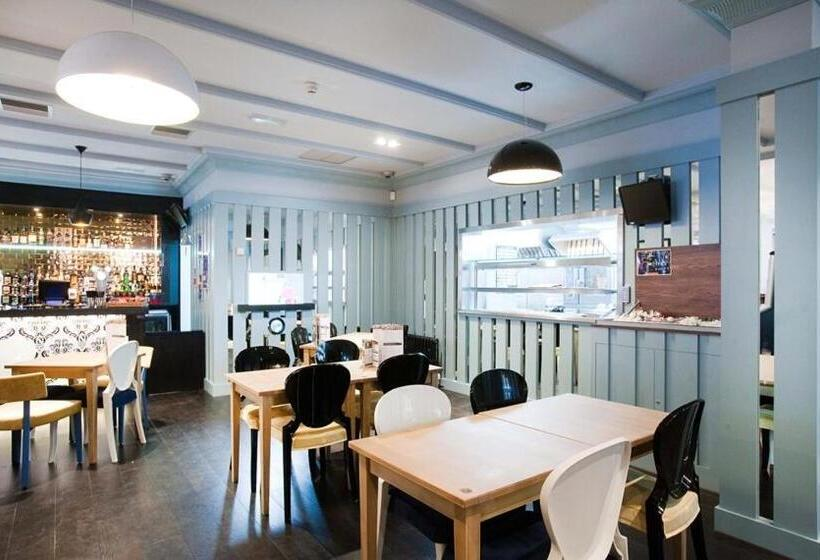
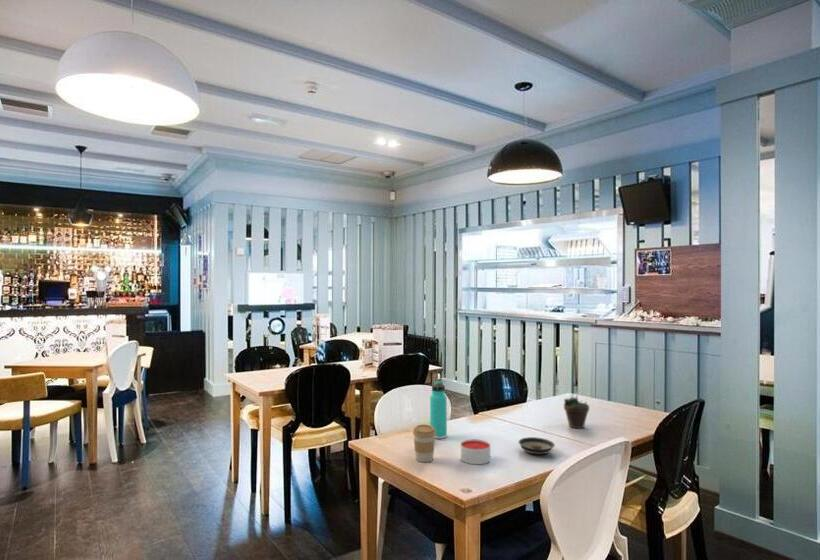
+ candle (475, 451)
+ succulent plant (576, 406)
+ coffee cup (424, 442)
+ thermos bottle (438, 408)
+ saucer (536, 447)
